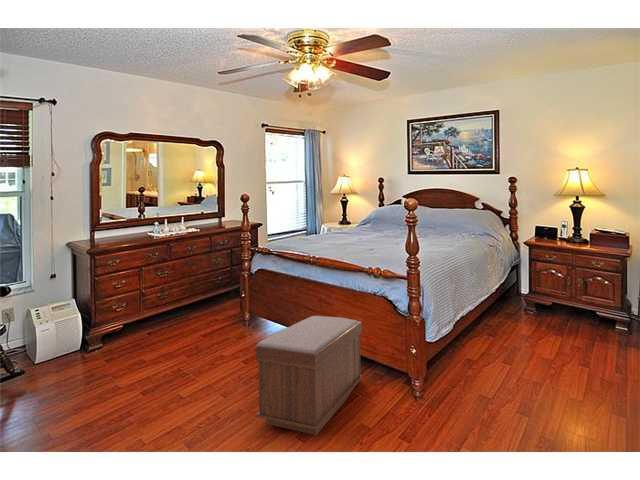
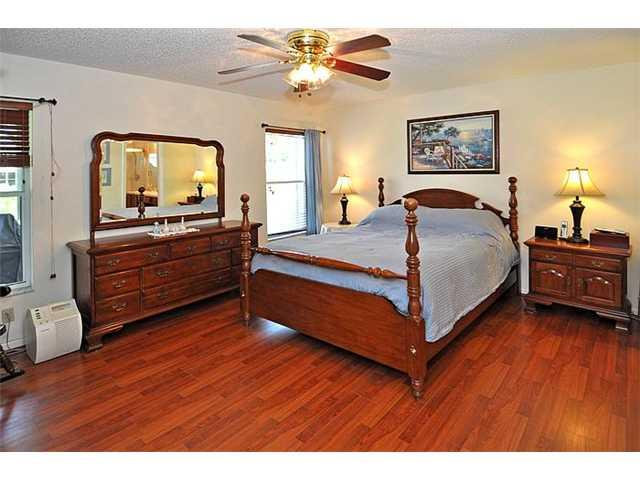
- bench (314, 366)
